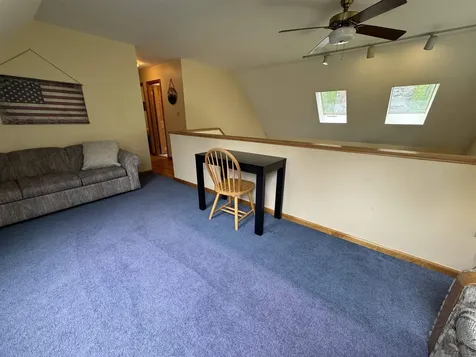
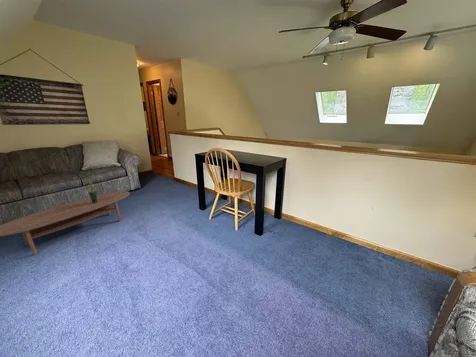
+ coffee table (75, 220)
+ potted plant (92, 187)
